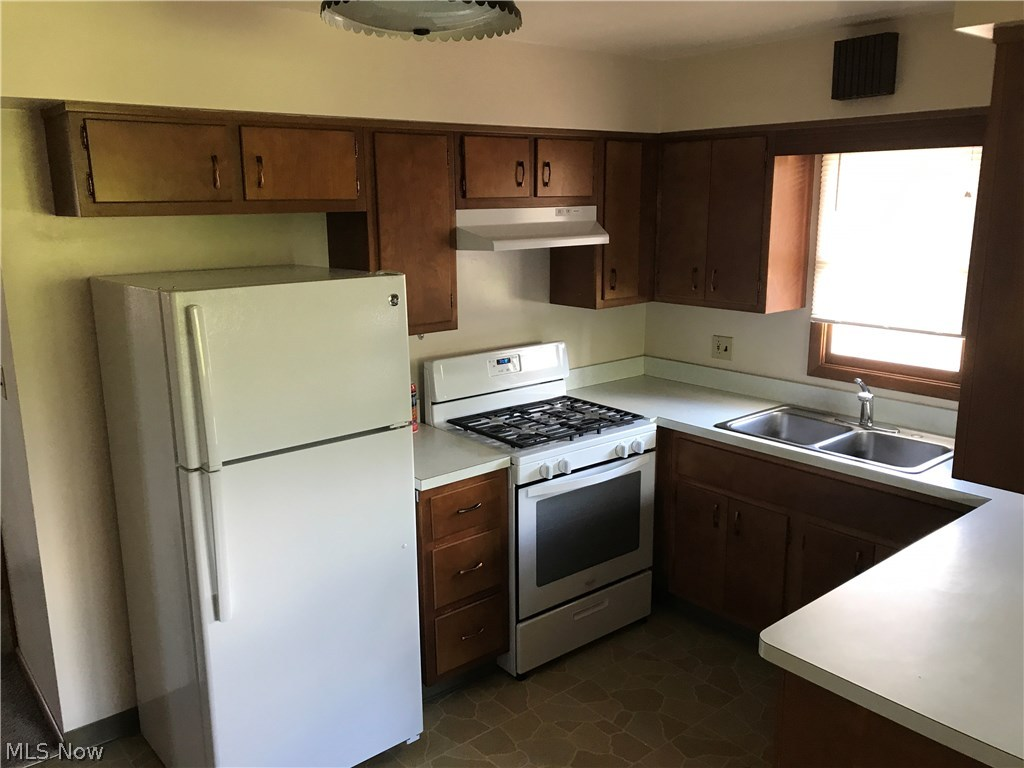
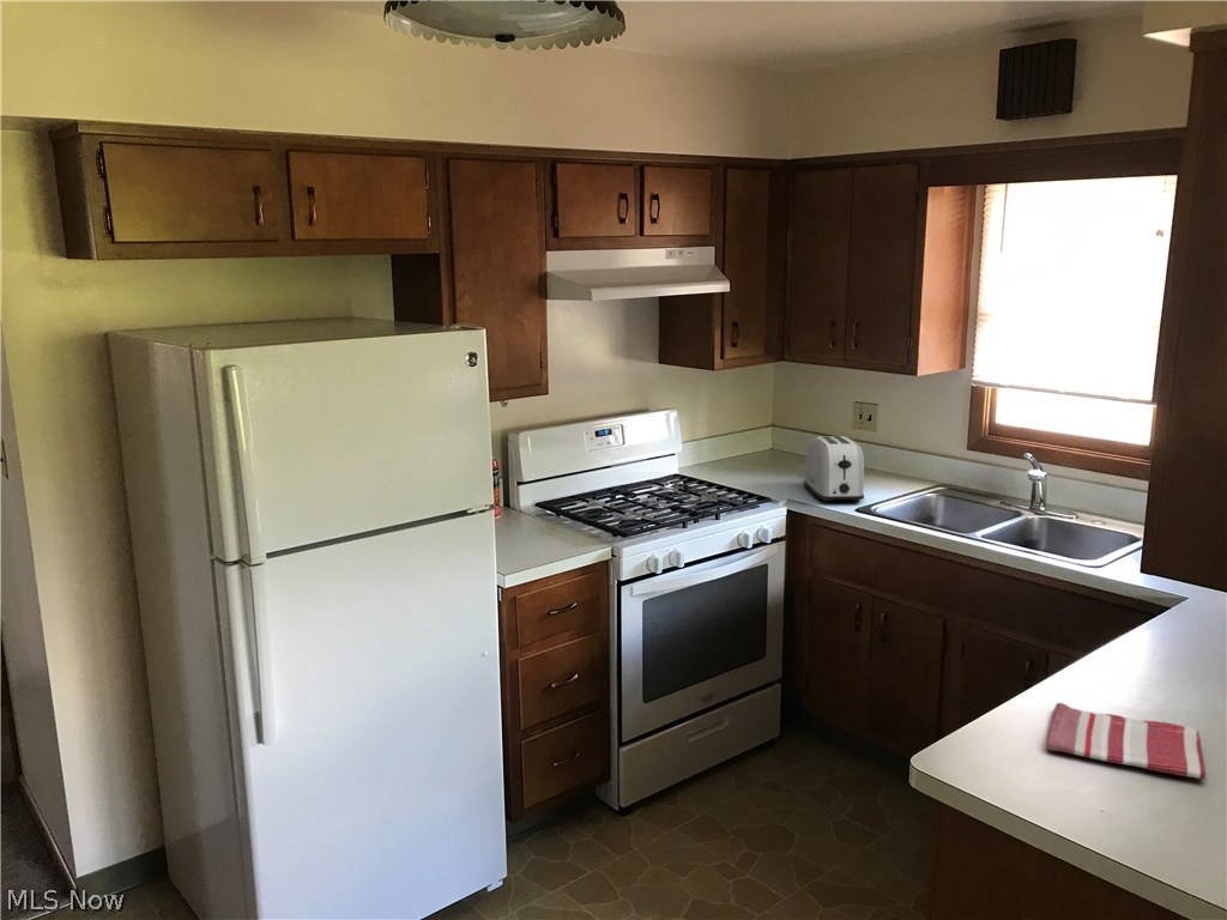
+ dish towel (1124, 738)
+ toaster (834, 466)
